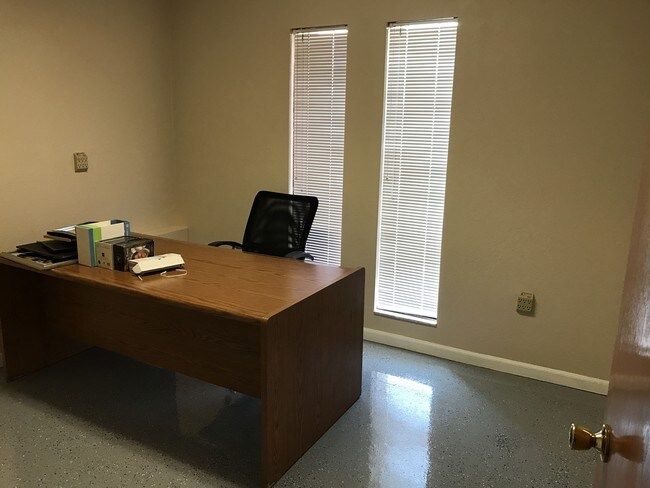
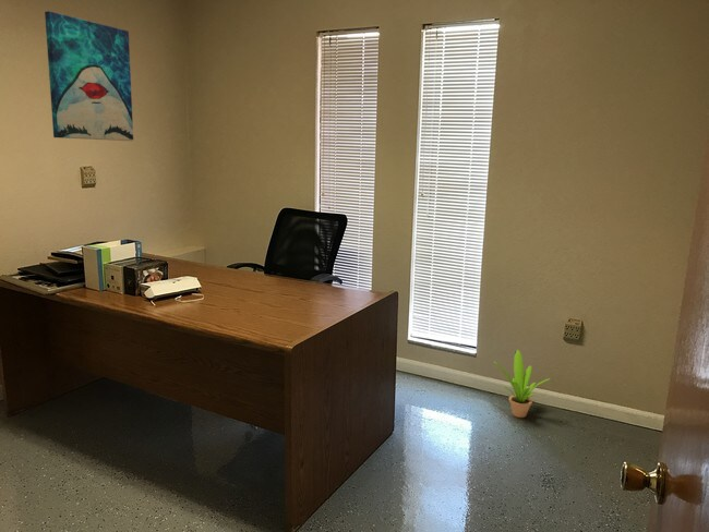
+ potted plant (522, 387)
+ wall art (93, 81)
